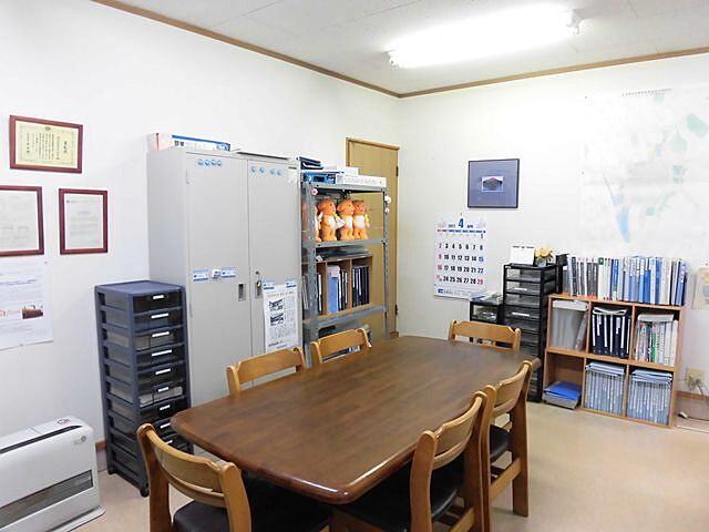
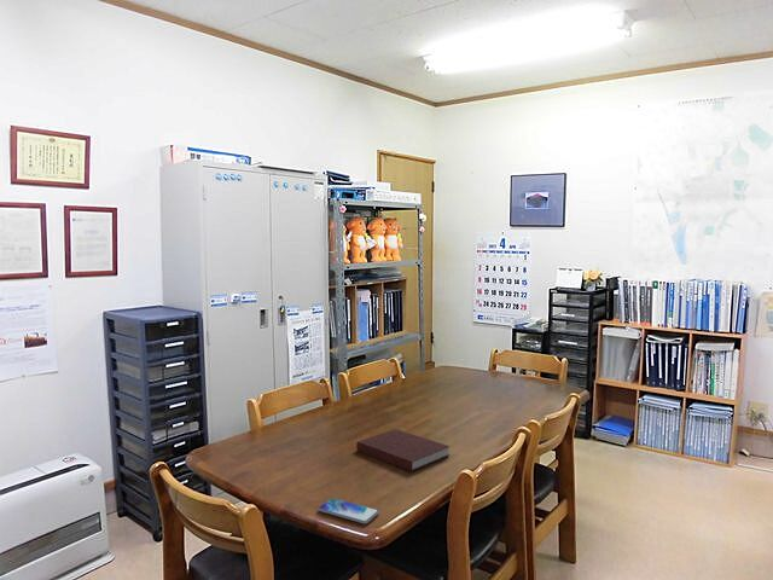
+ smartphone (348, 510)
+ notebook (402, 448)
